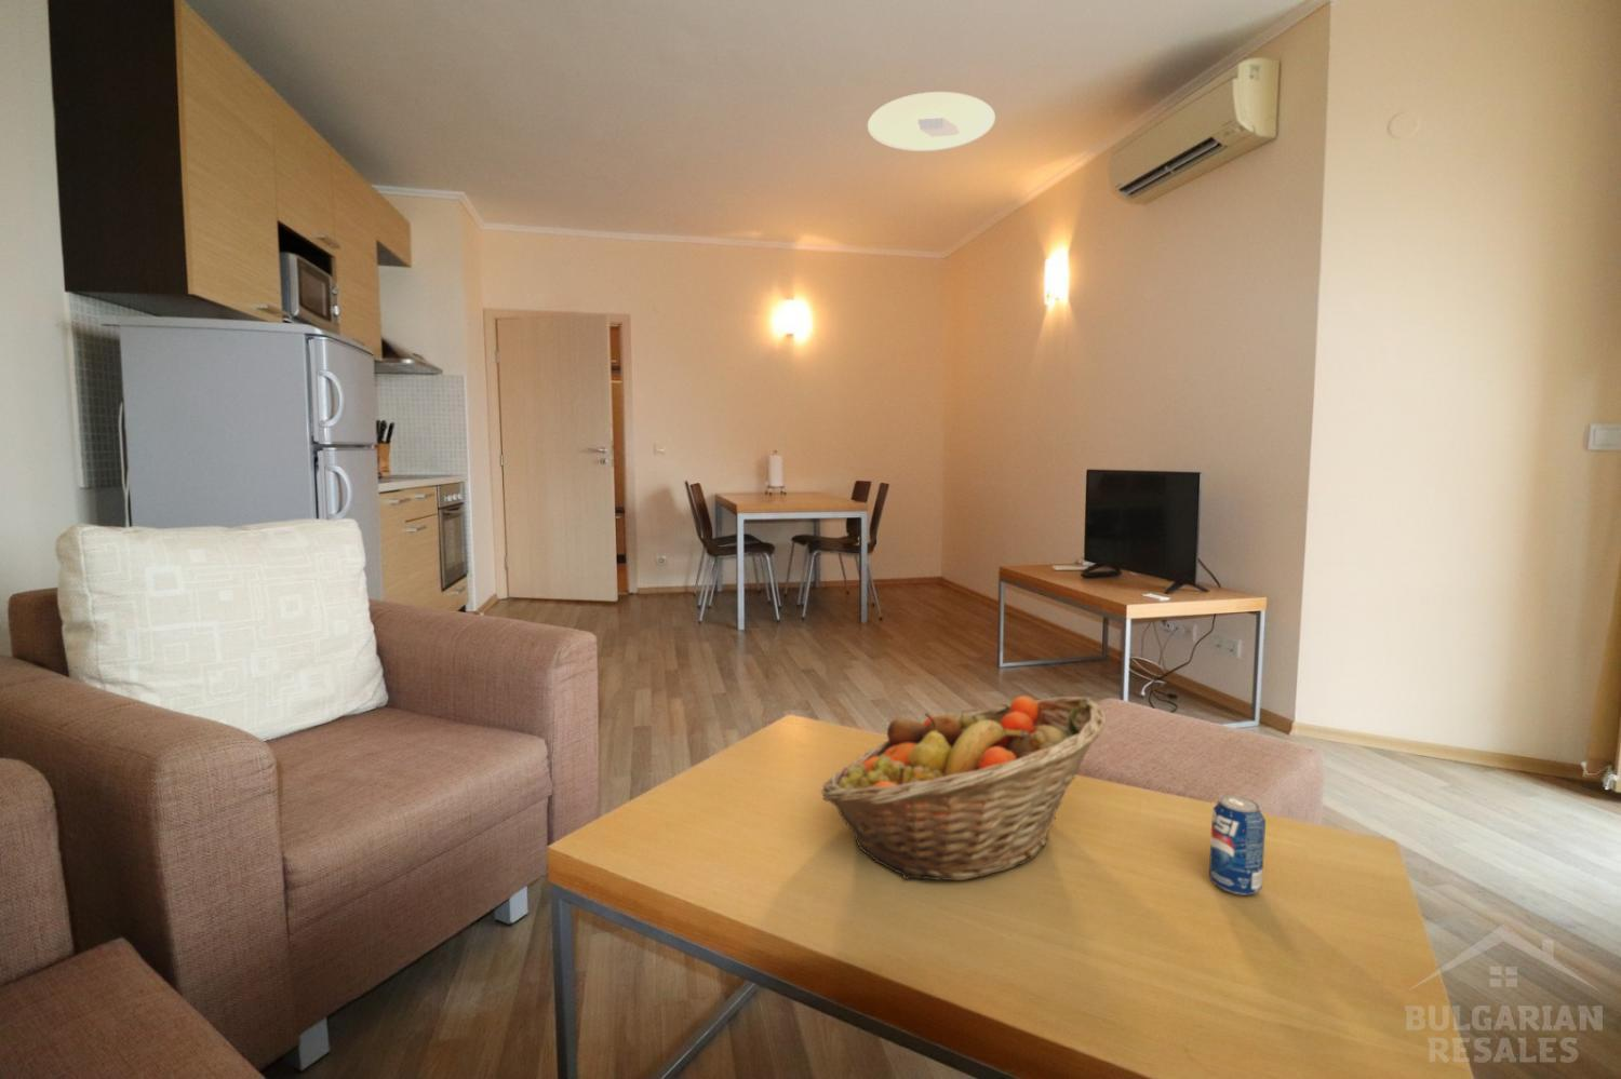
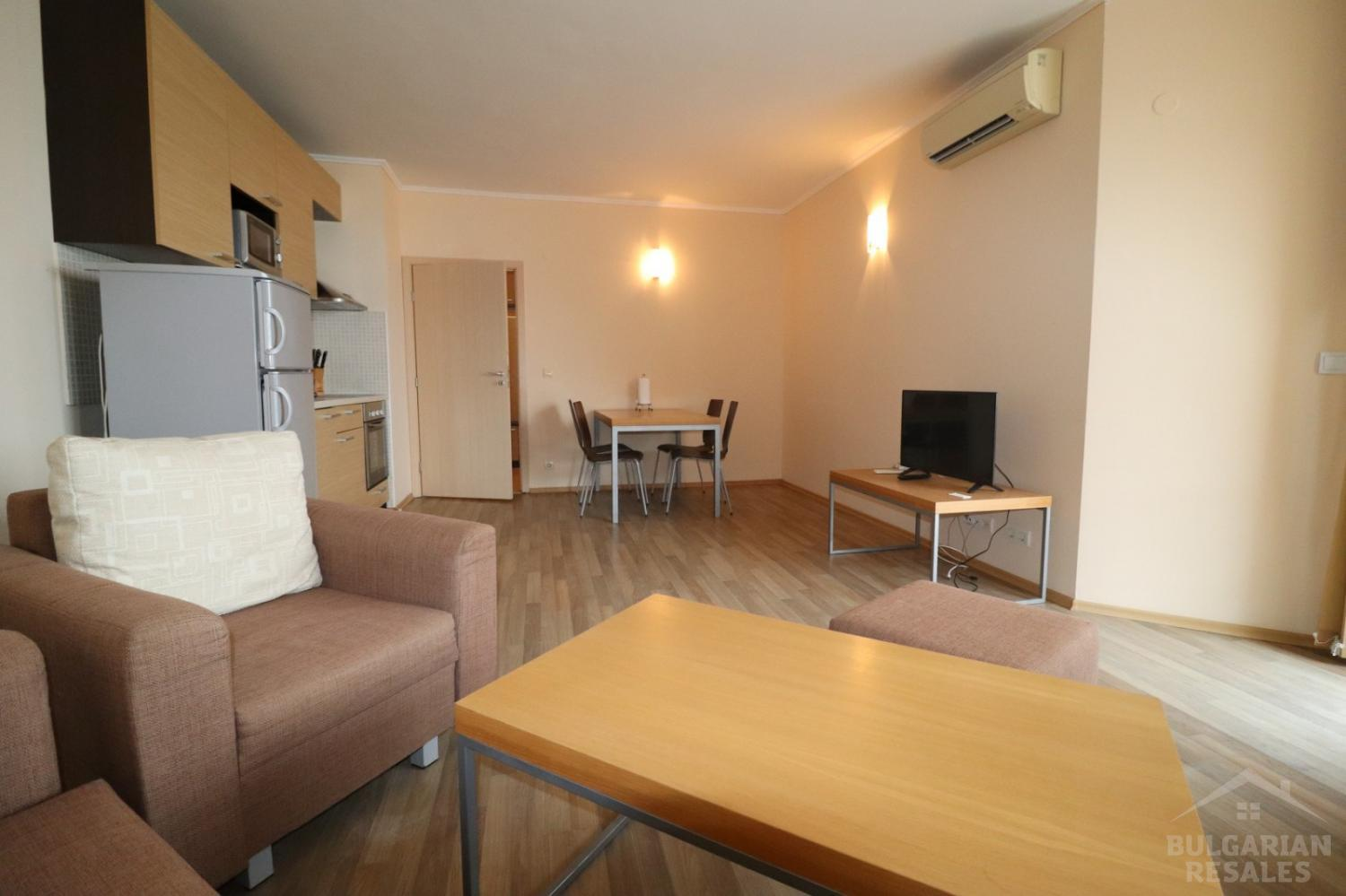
- beverage can (1237, 844)
- ceiling light (931, 117)
- fruit basket (965, 768)
